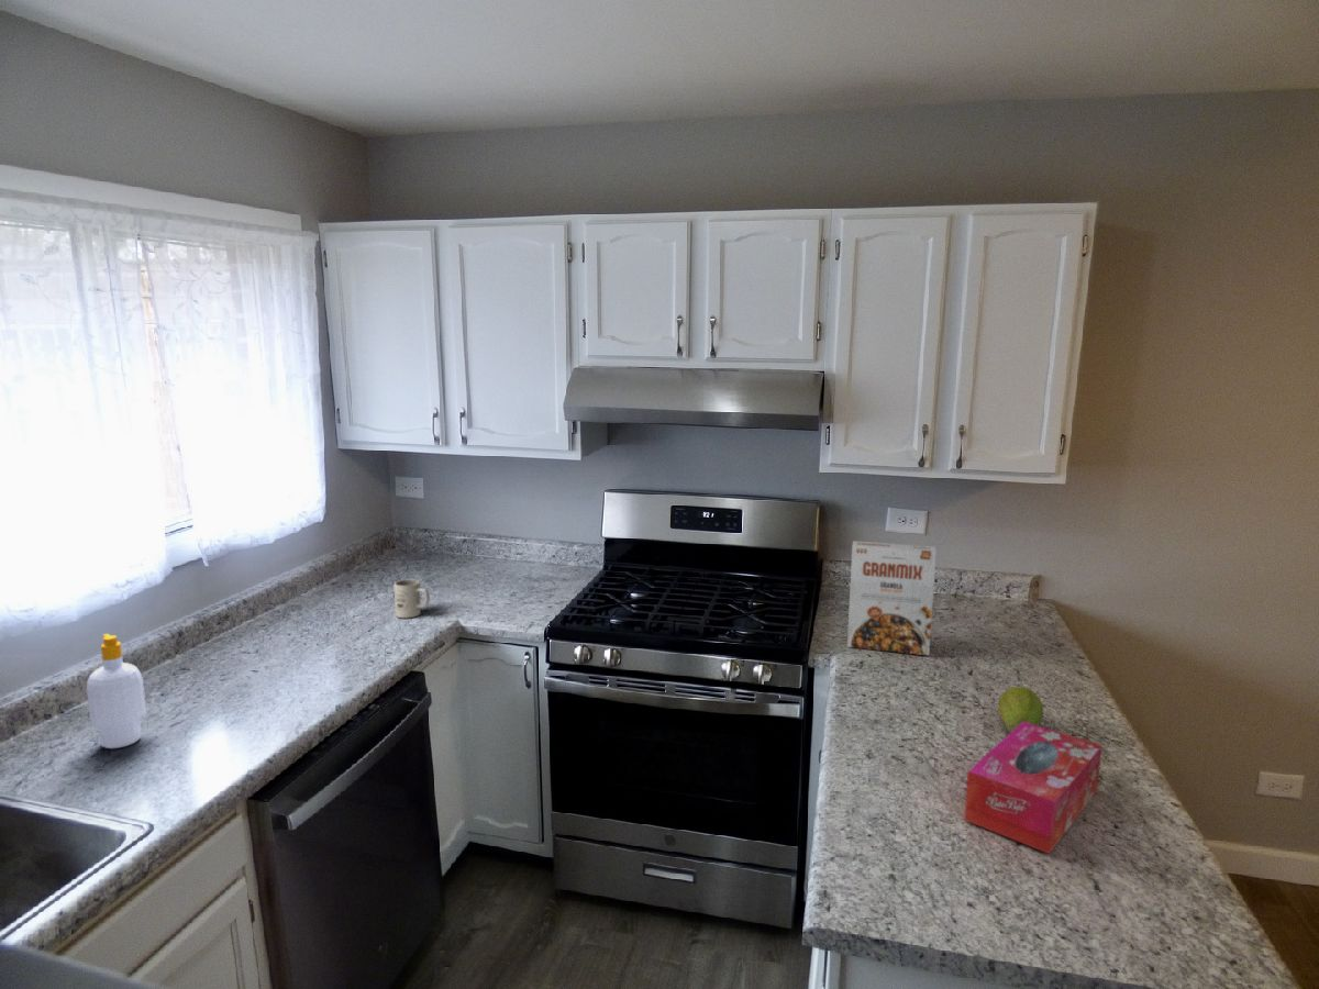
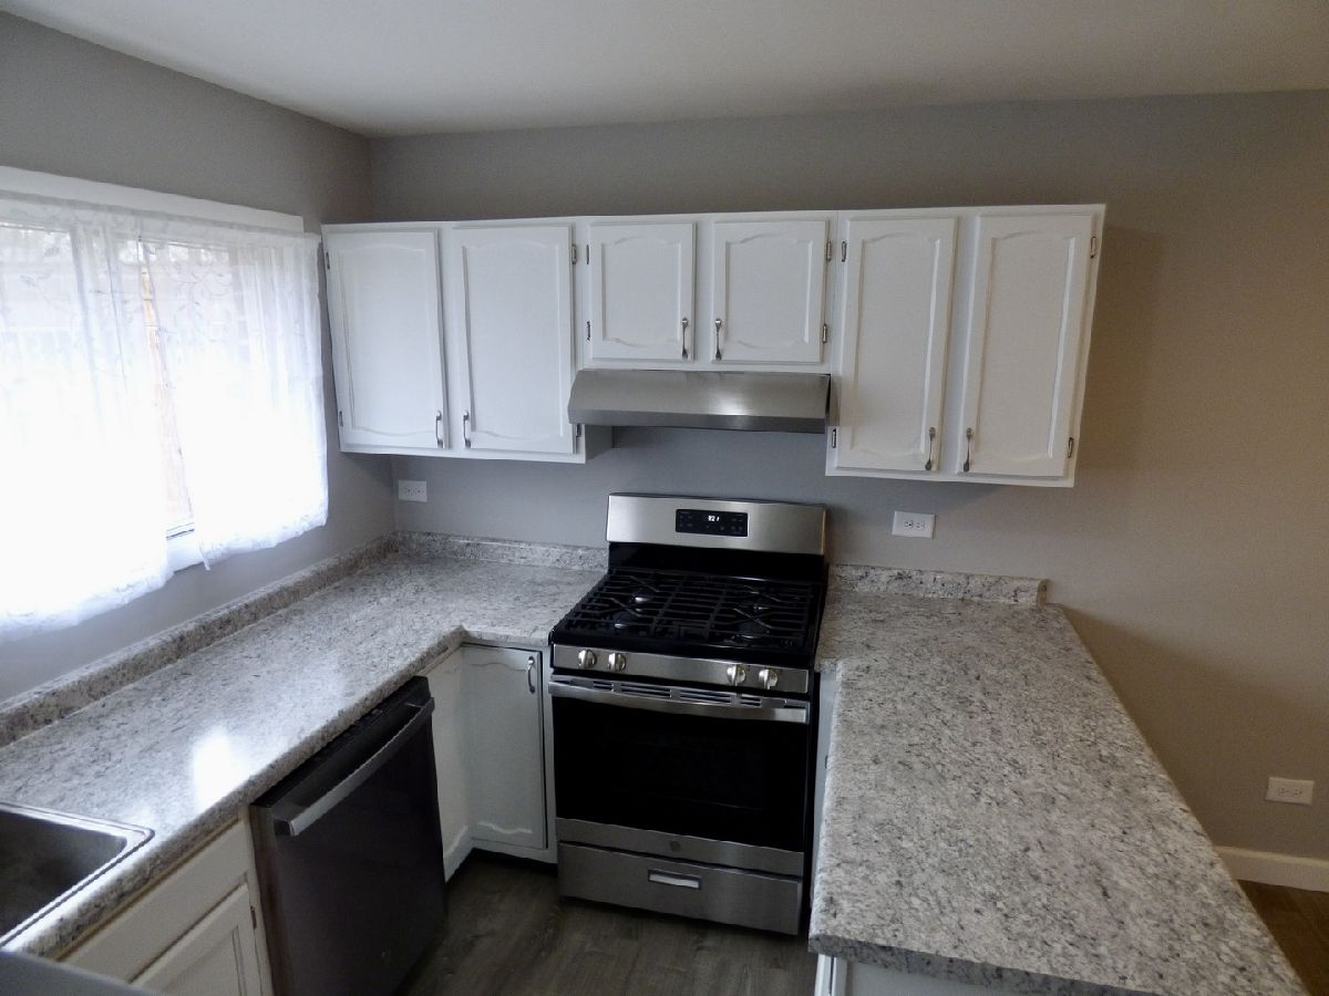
- cereal box (890, 597)
- mug (412, 599)
- tissue box (1034, 781)
- soap bottle (115, 689)
- fruit (1021, 710)
